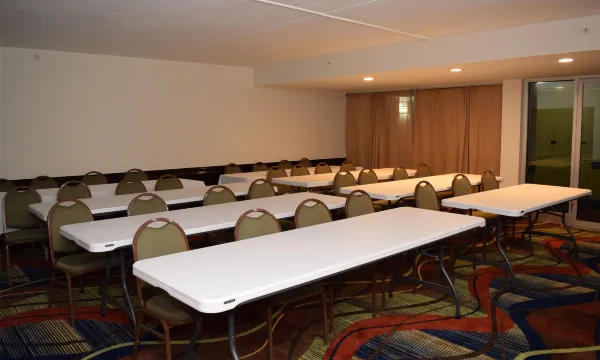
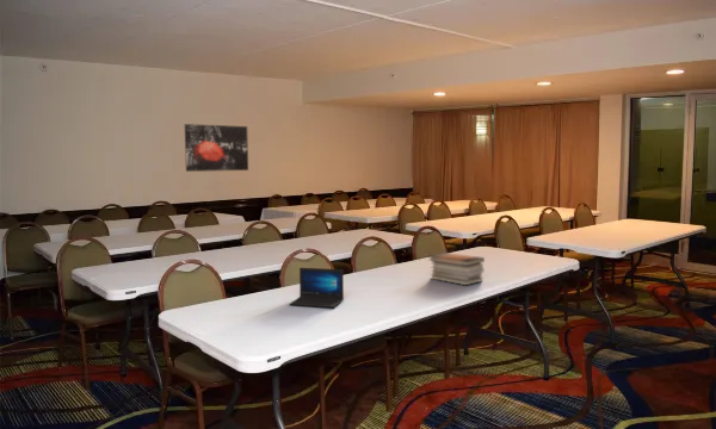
+ wall art (217, 148)
+ laptop (316, 286)
+ book stack (456, 268)
